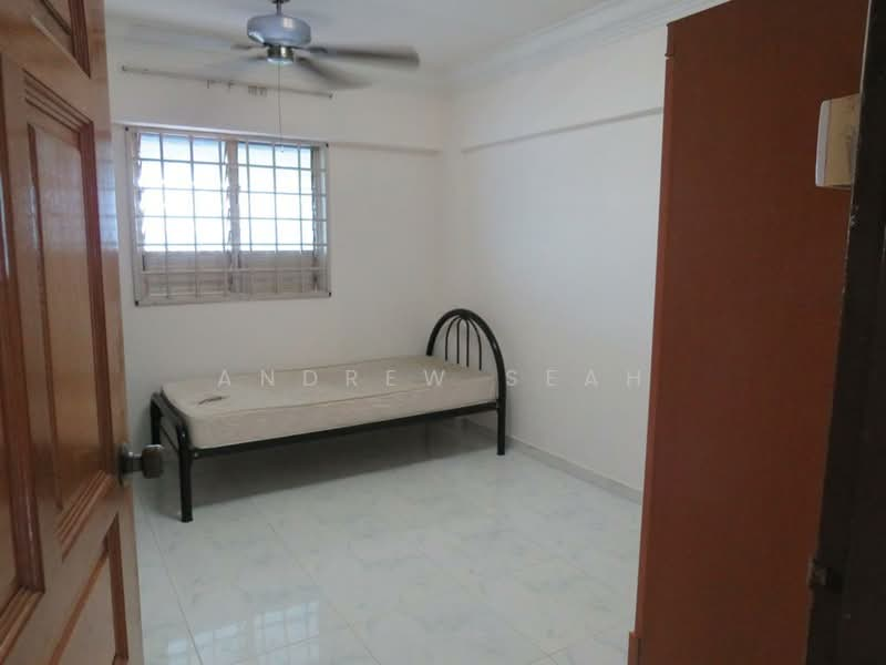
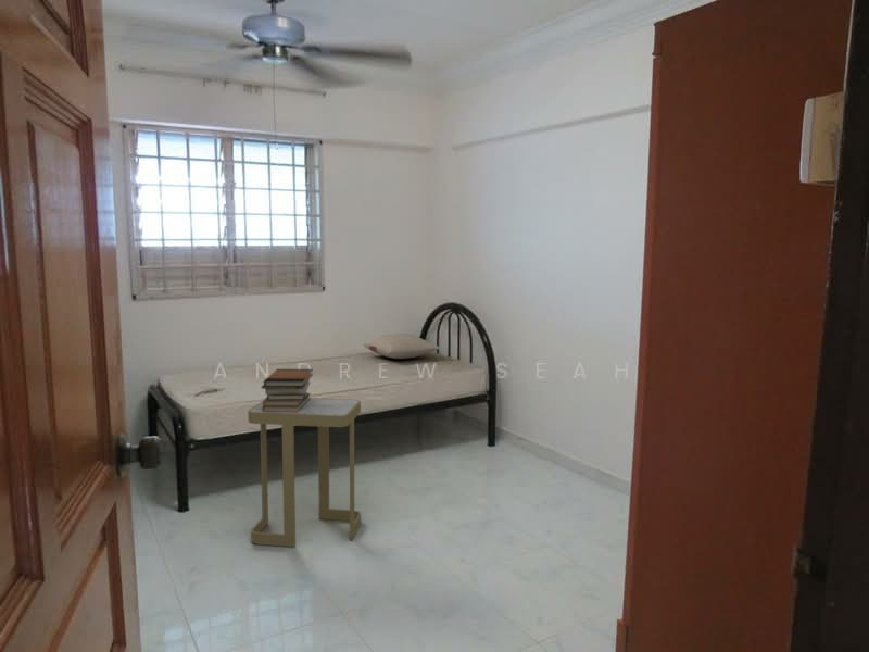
+ book stack (288, 389)
+ pillow (401, 346)
+ side table (318, 468)
